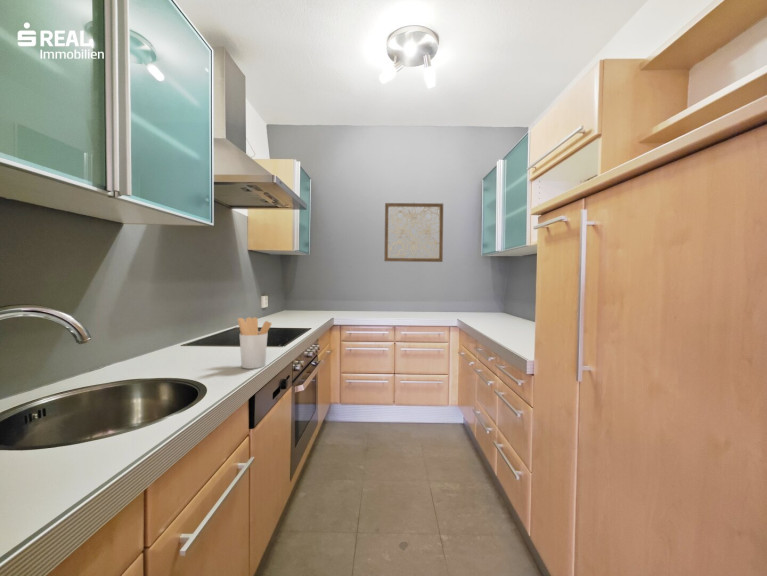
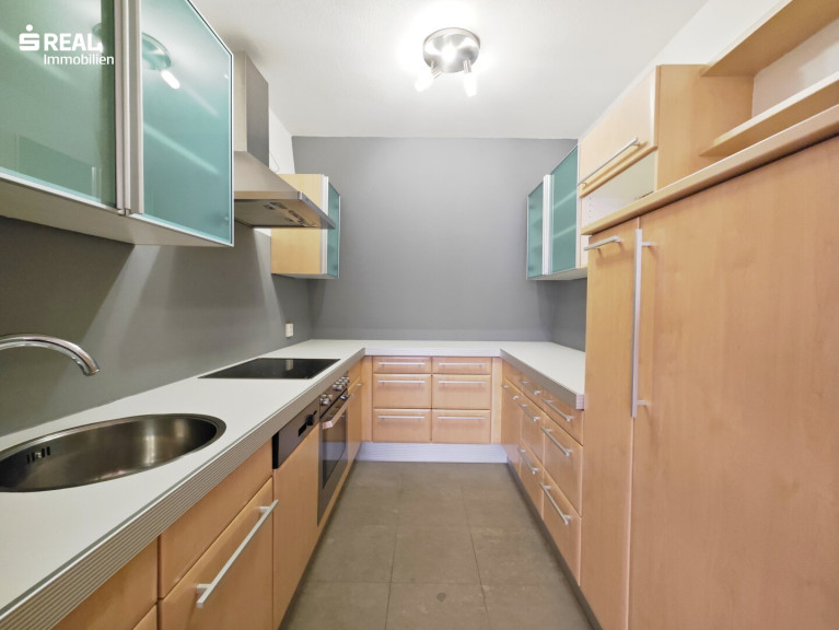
- wall art (414, 234)
- utensil holder (251, 340)
